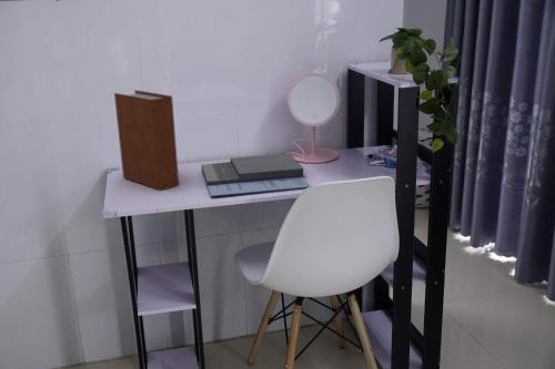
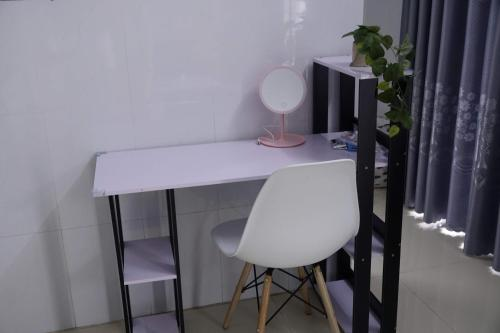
- book (147, 139)
- notebook (253, 173)
